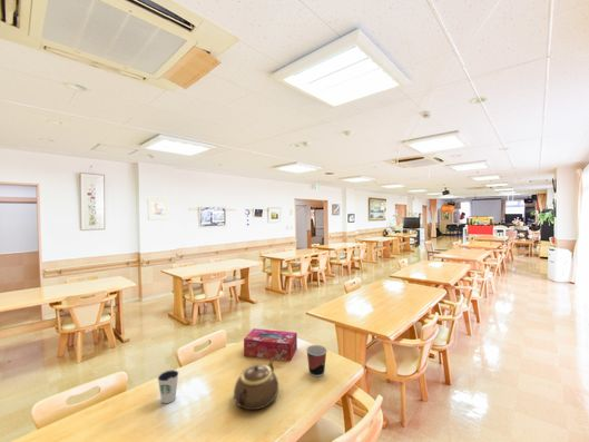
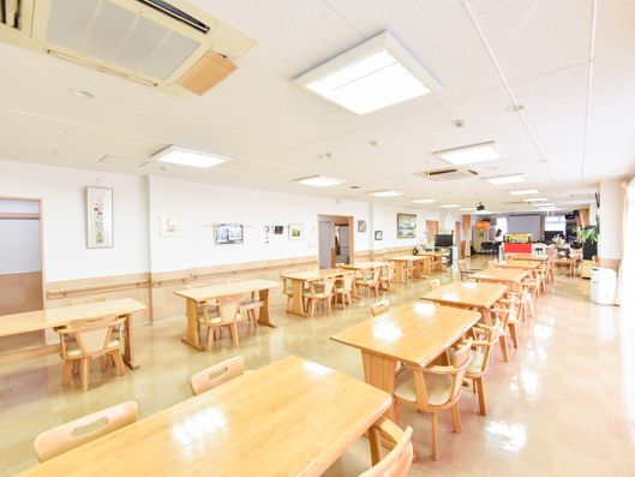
- cup (316, 361)
- dixie cup (168, 386)
- tissue box (271, 343)
- teapot (256, 381)
